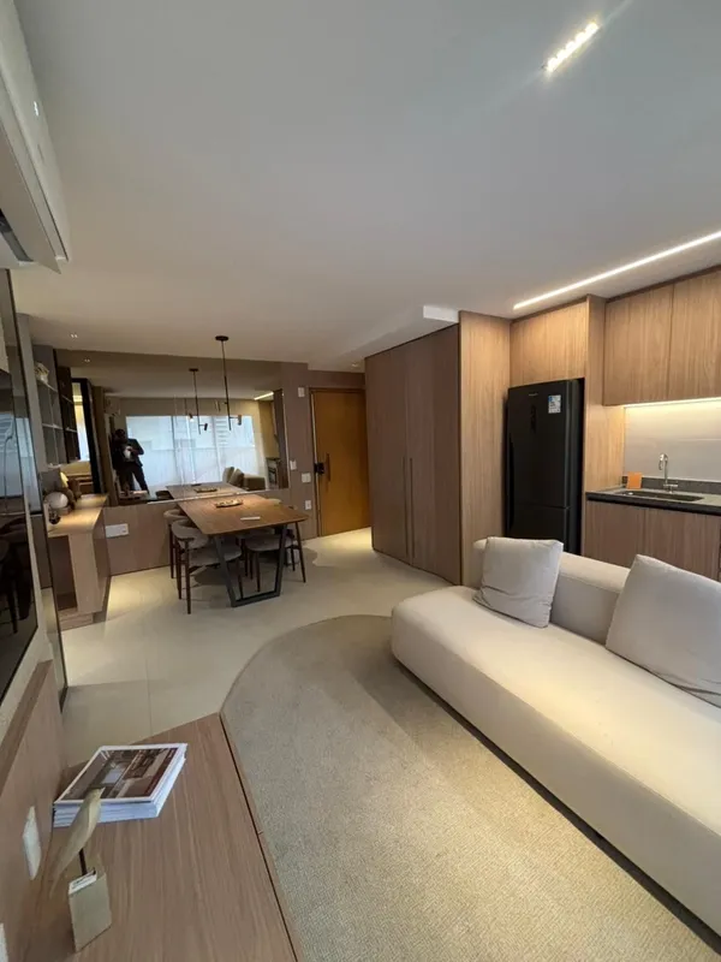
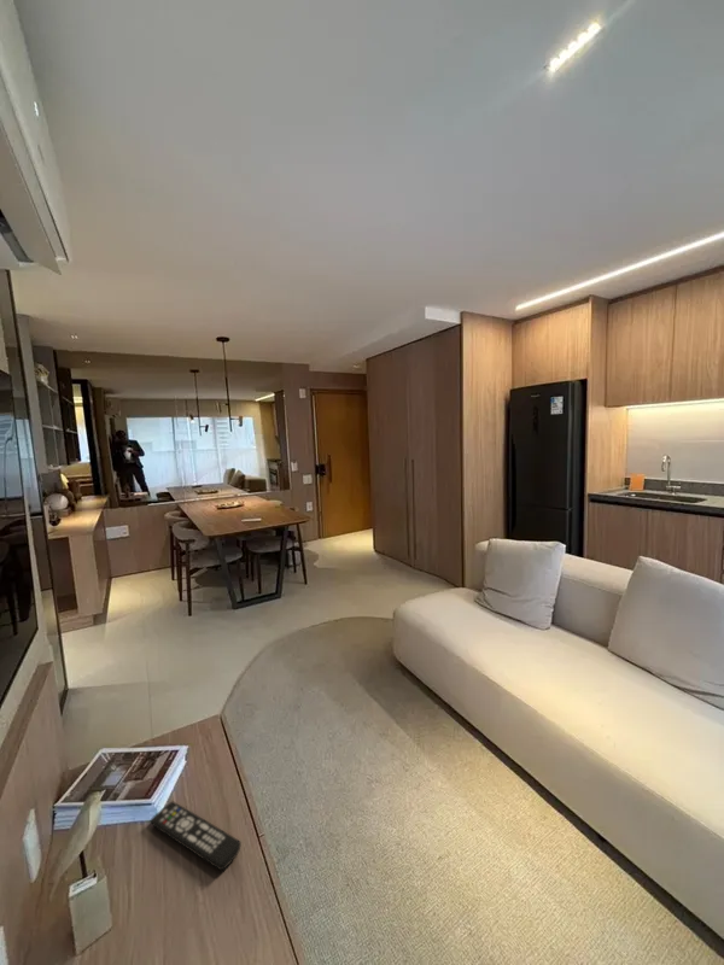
+ remote control (194, 834)
